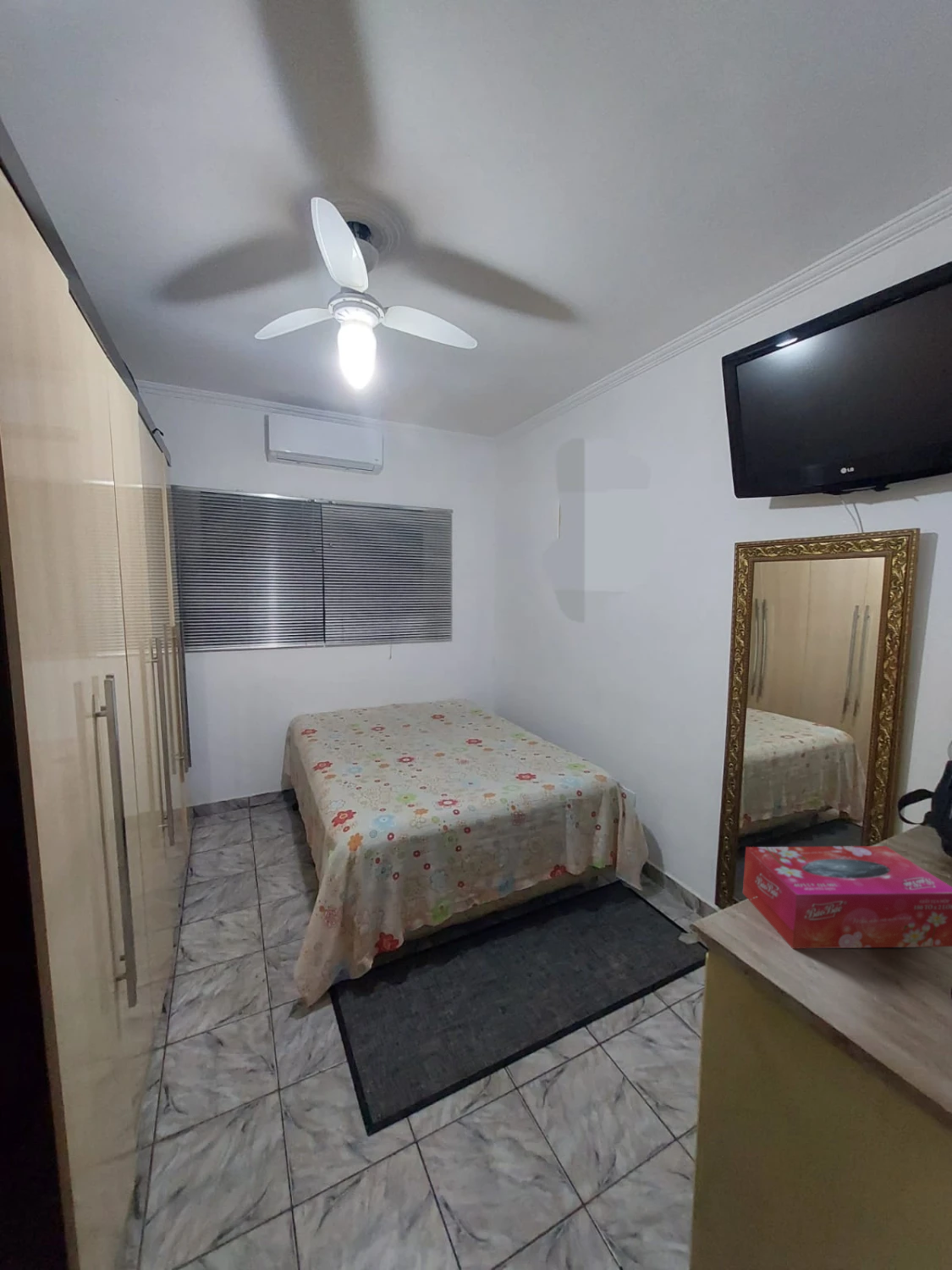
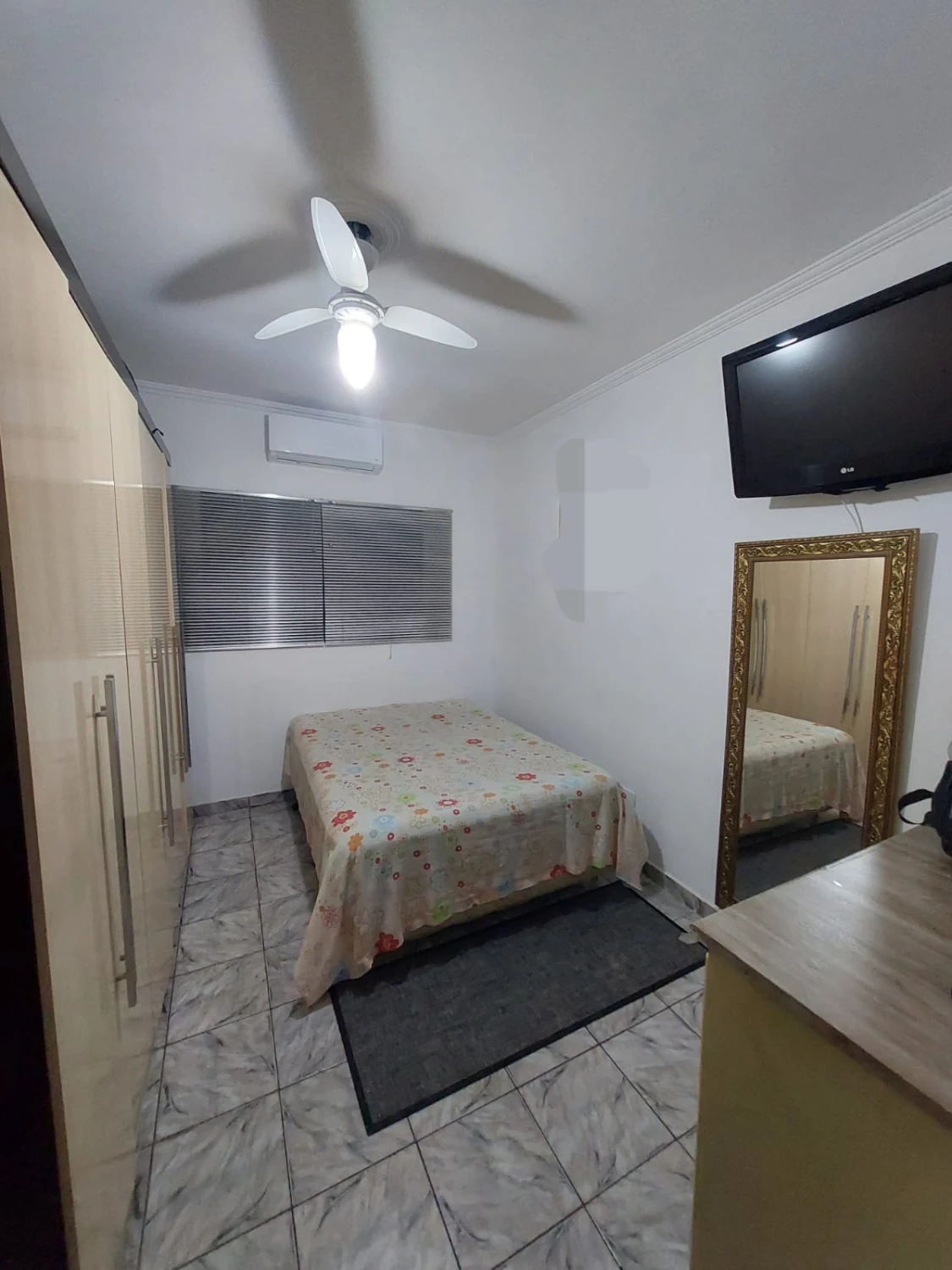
- tissue box (843, 892)
